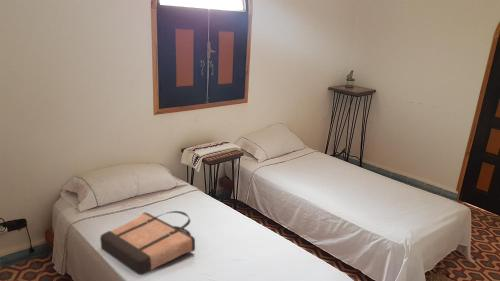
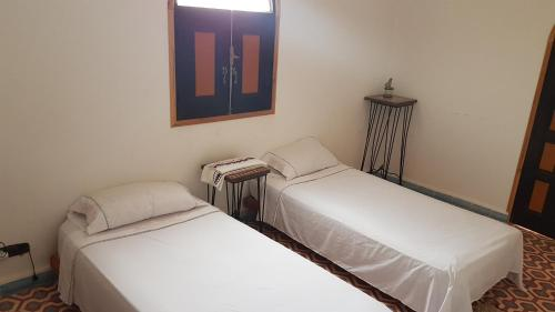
- shopping bag (154, 235)
